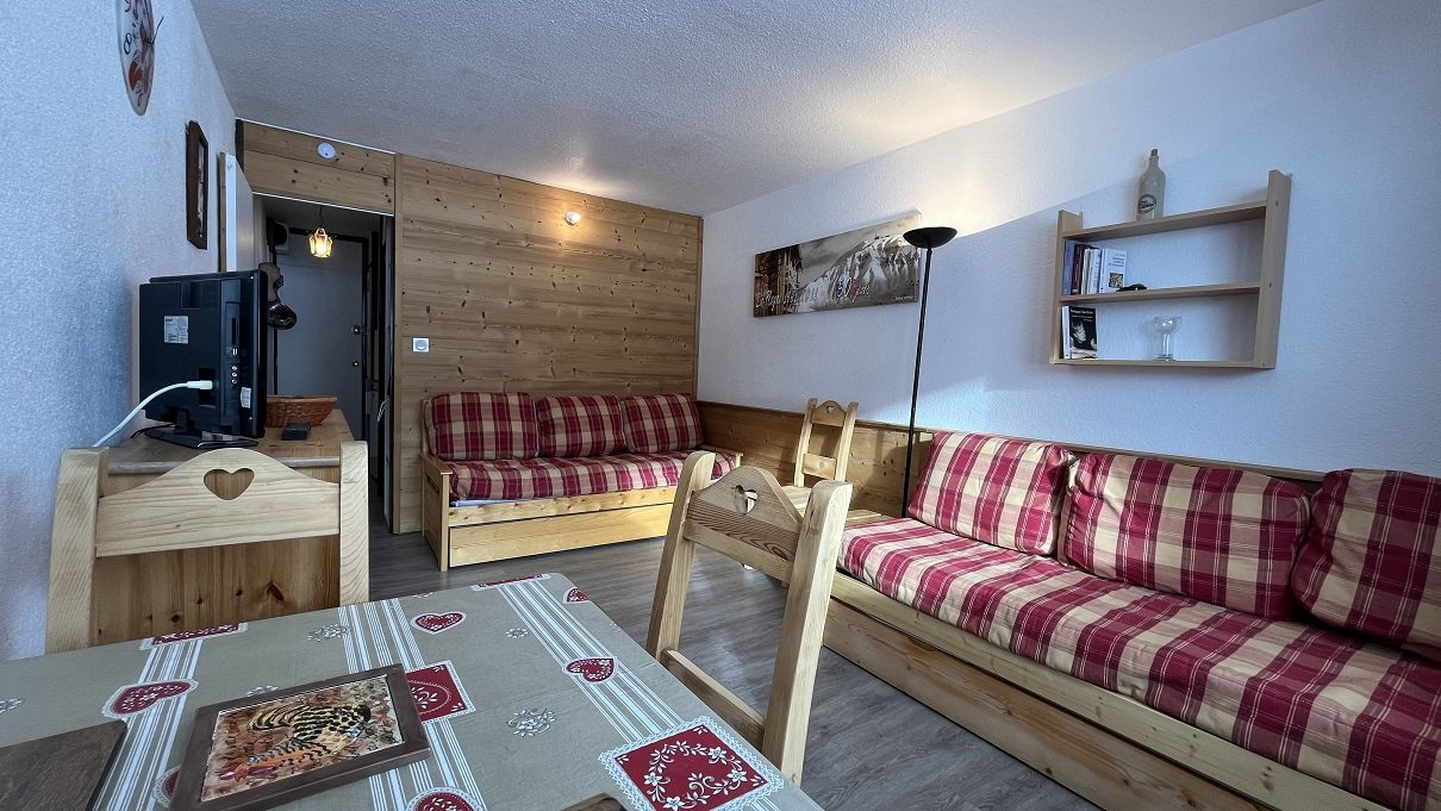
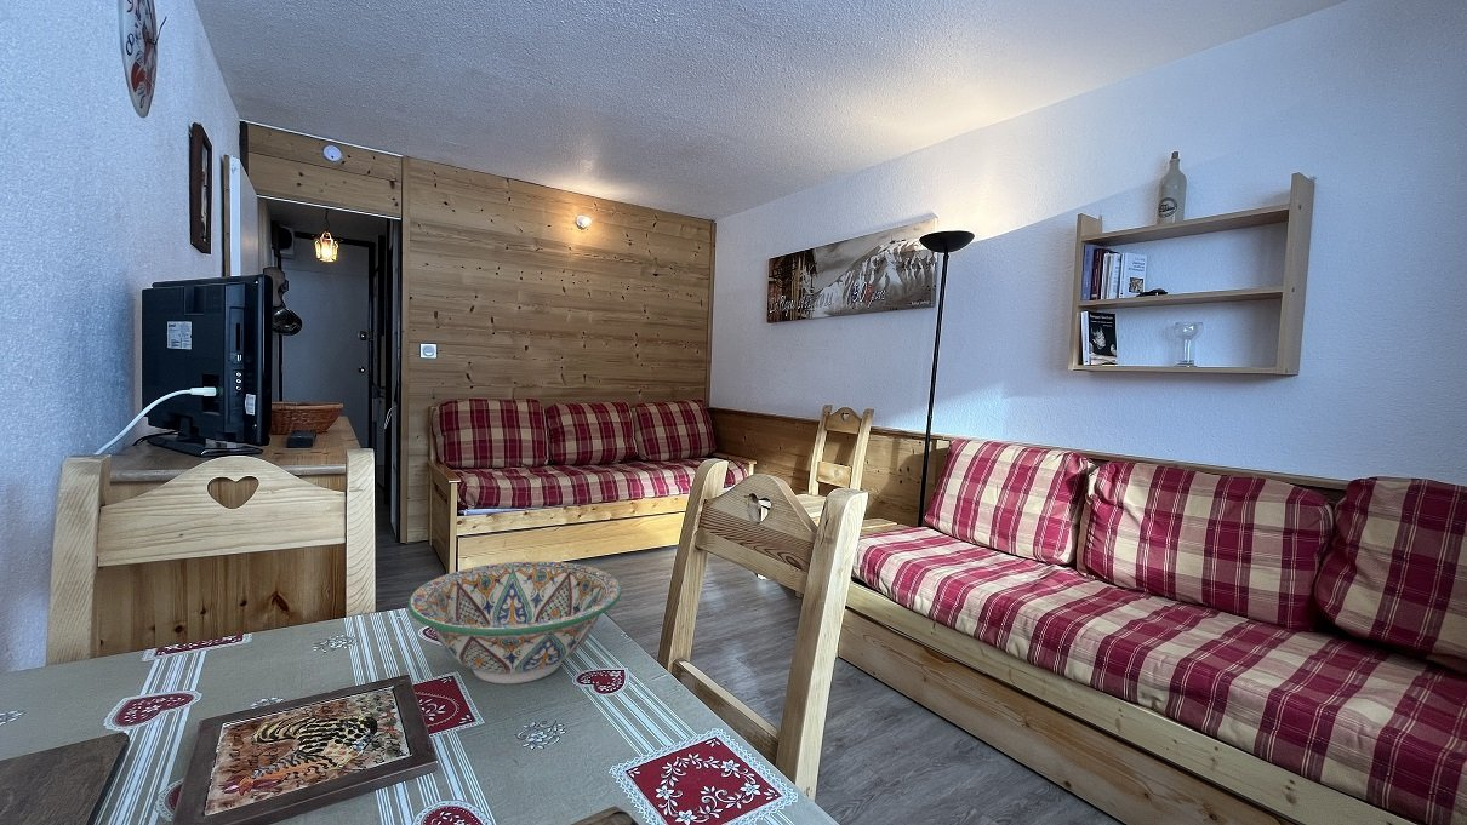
+ decorative bowl (519, 626)
